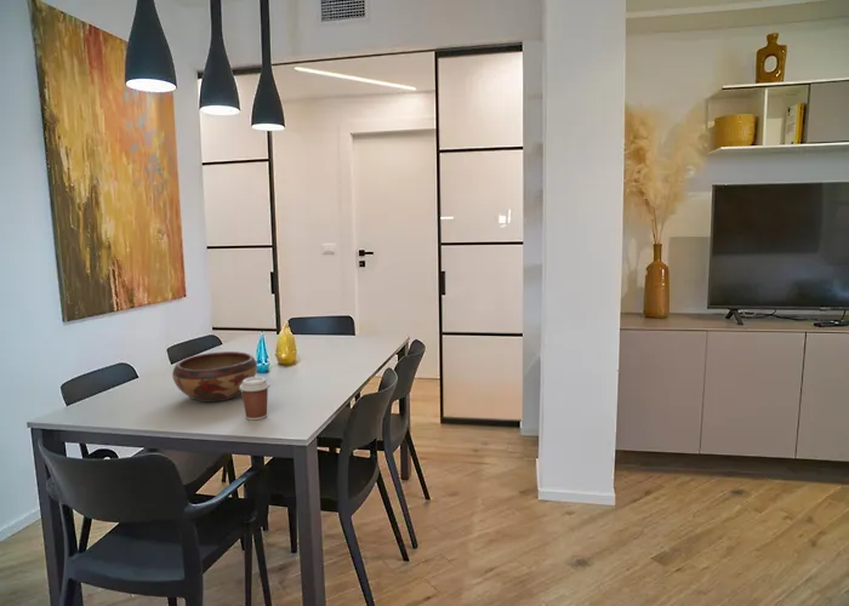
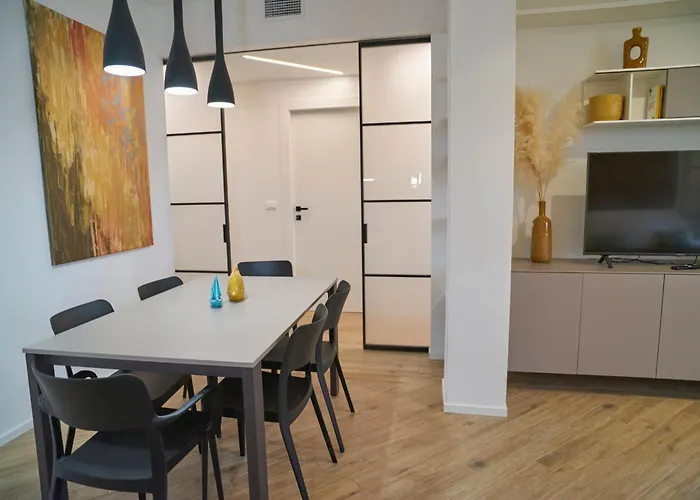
- coffee cup (255, 398)
- decorative bowl (216, 377)
